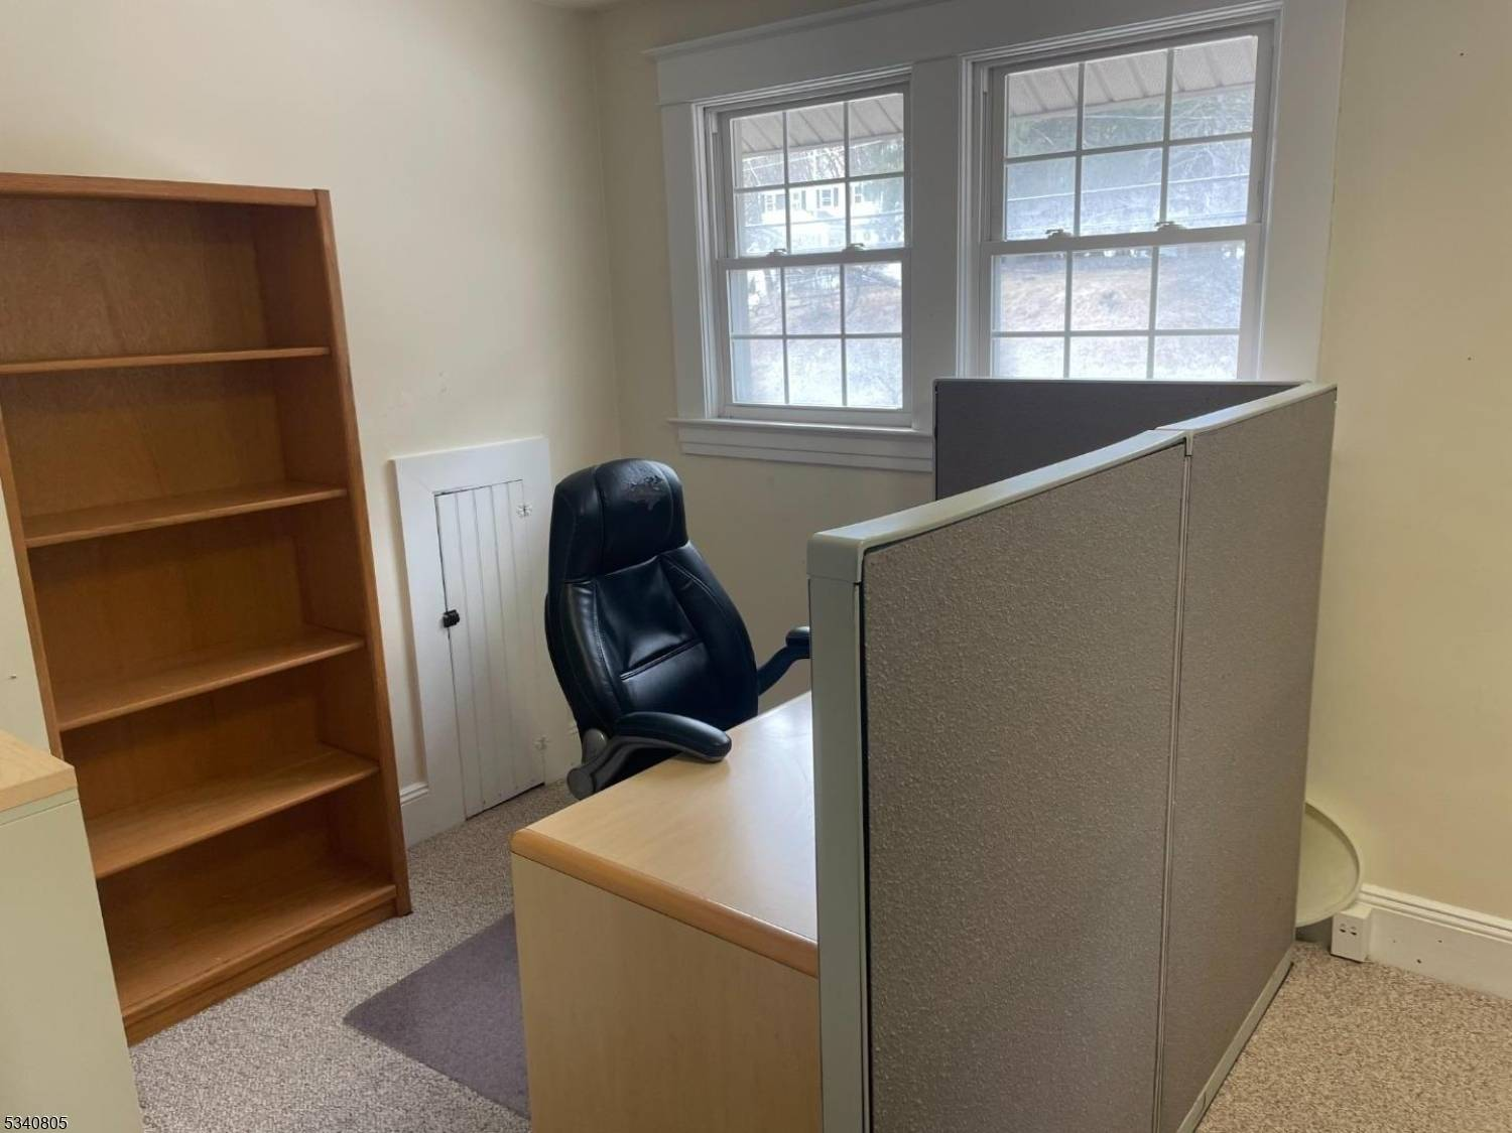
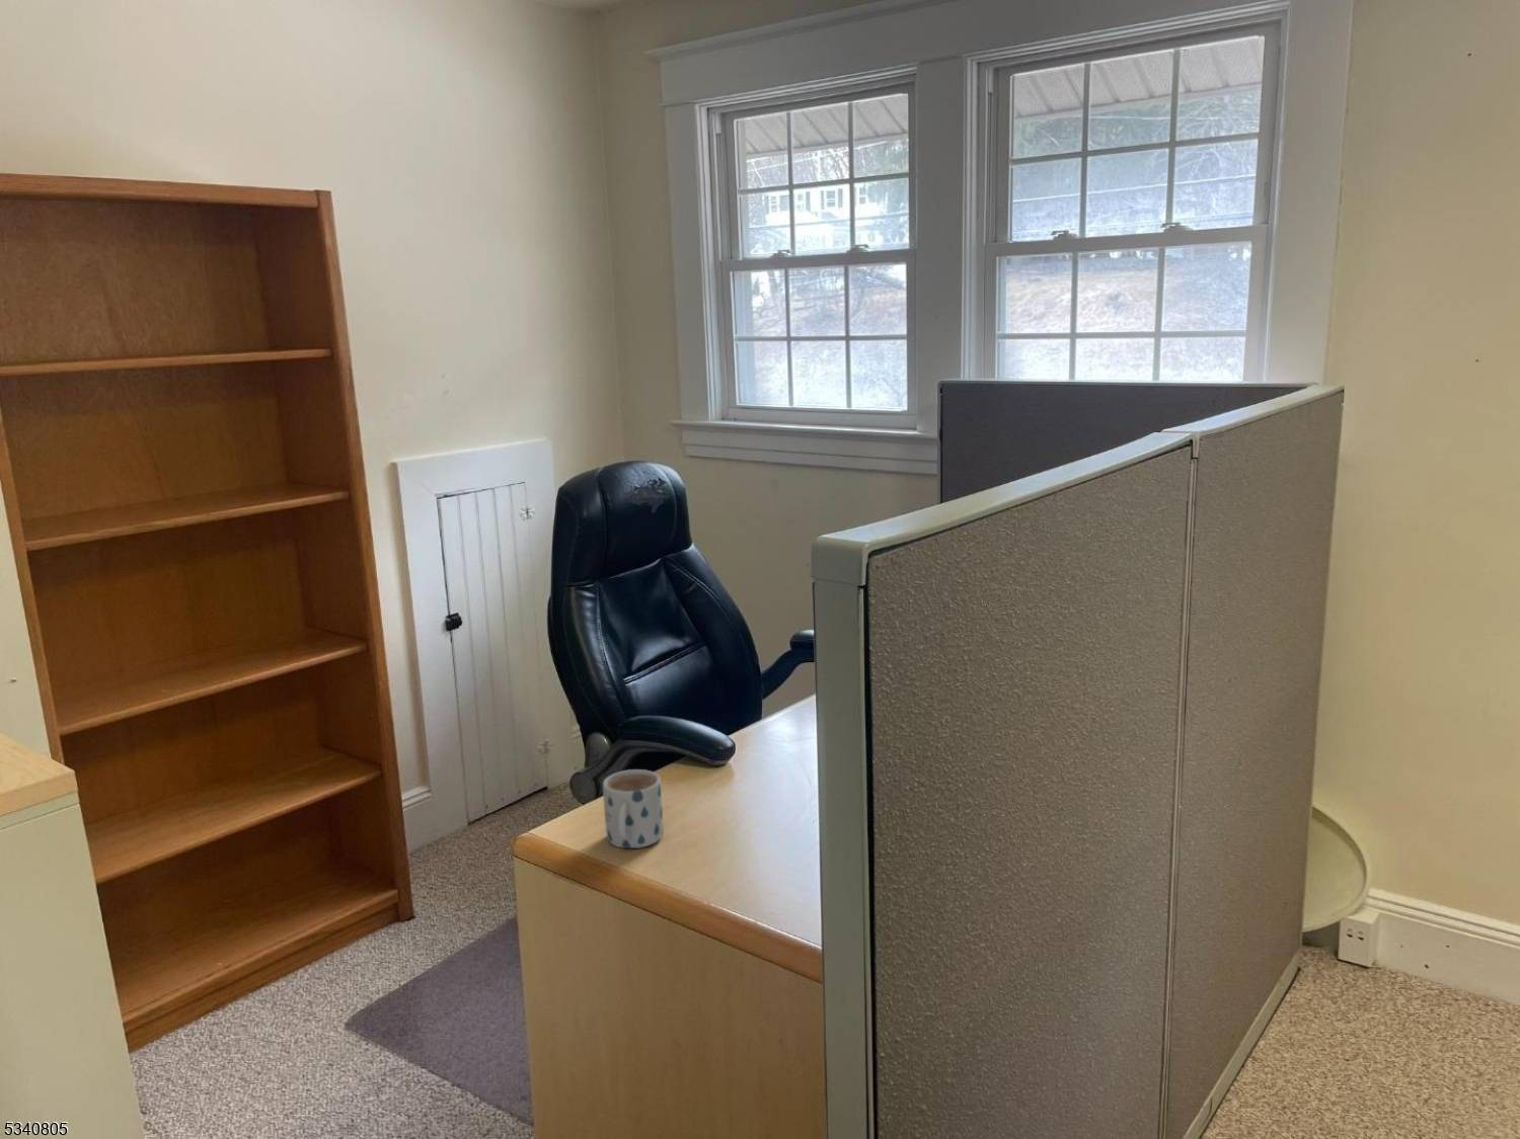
+ mug (631, 814)
